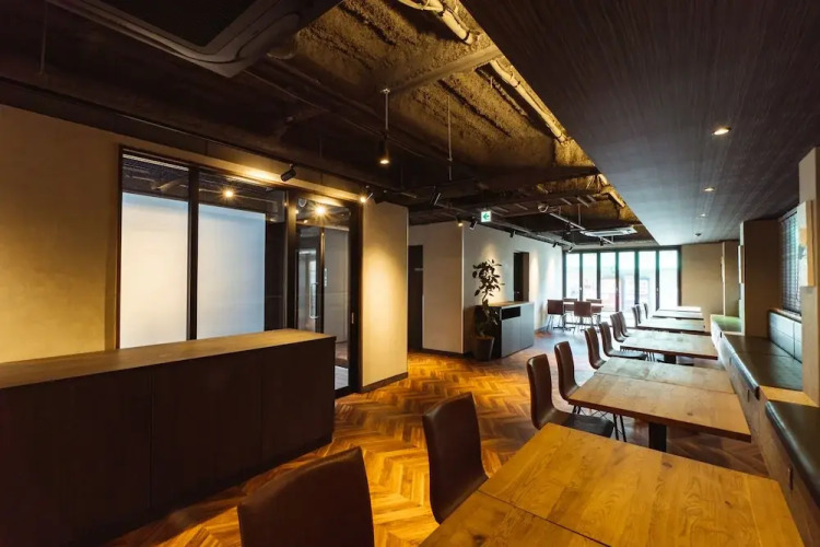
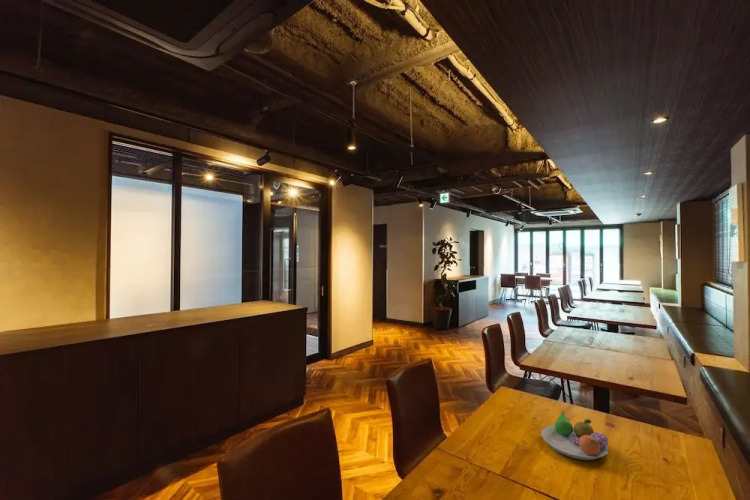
+ fruit bowl (573, 433)
